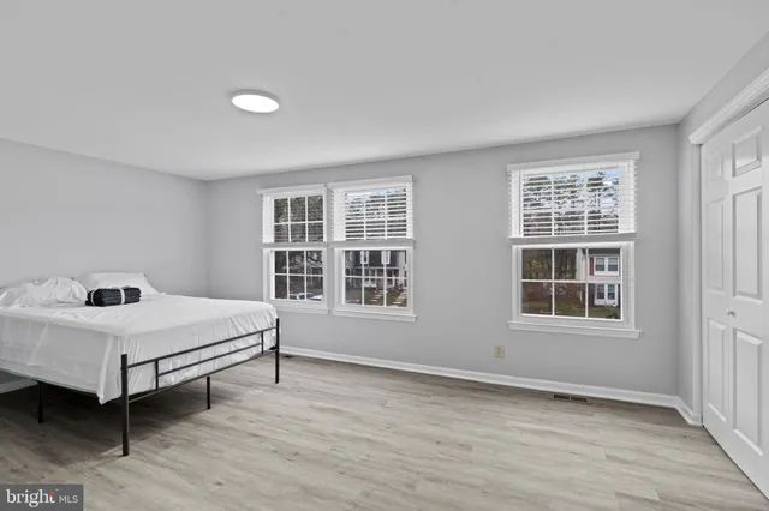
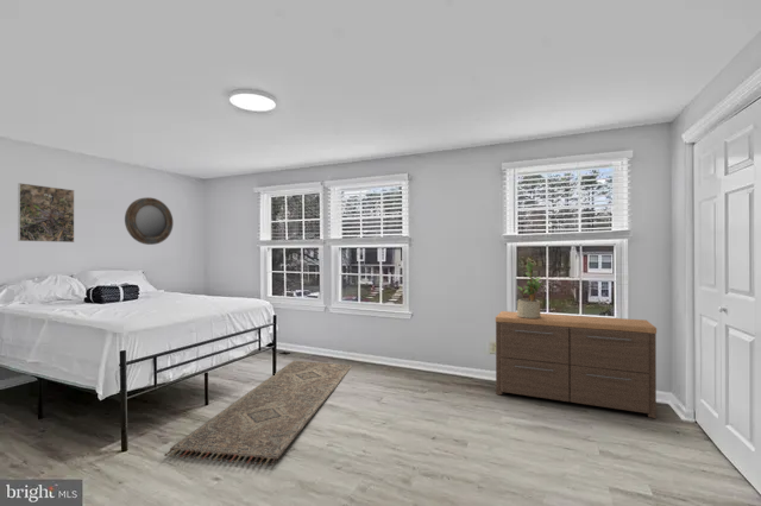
+ rug (289, 393)
+ potted plant (529, 289)
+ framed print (46, 214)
+ dresser (568, 359)
+ home mirror (150, 221)
